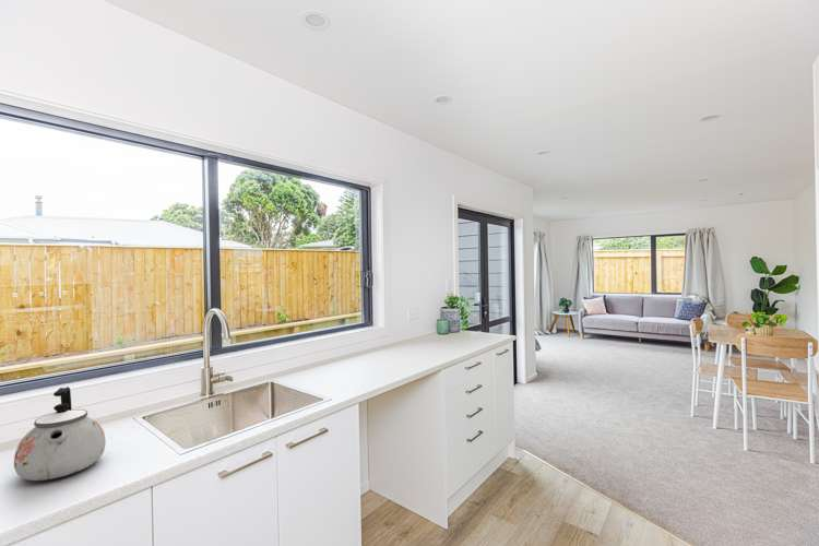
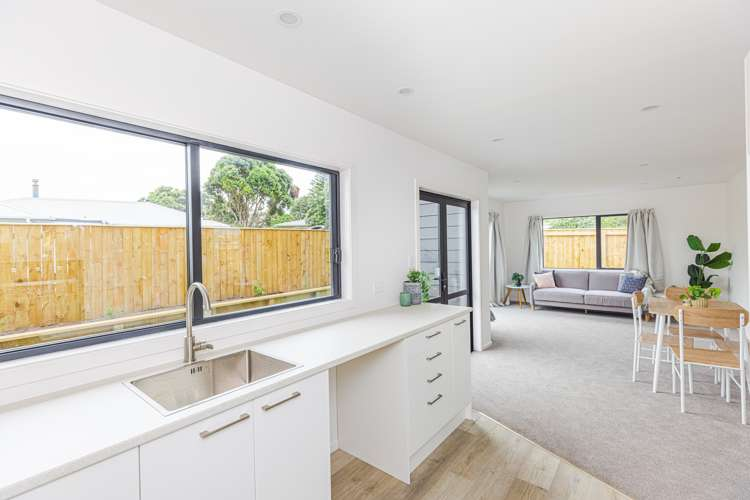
- kettle (61, 429)
